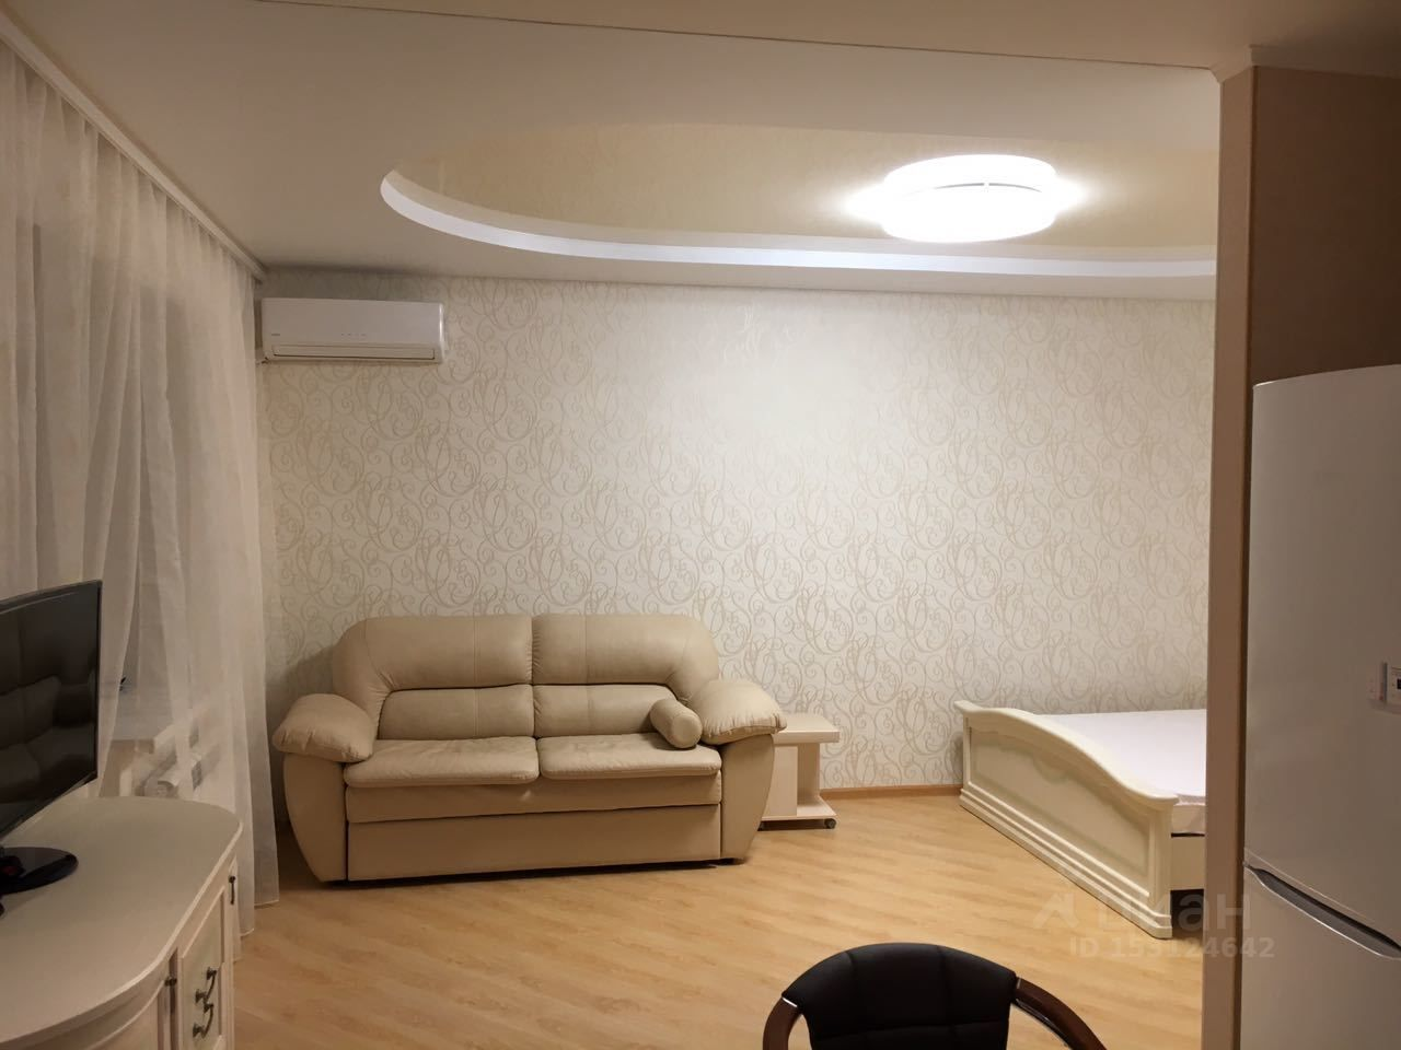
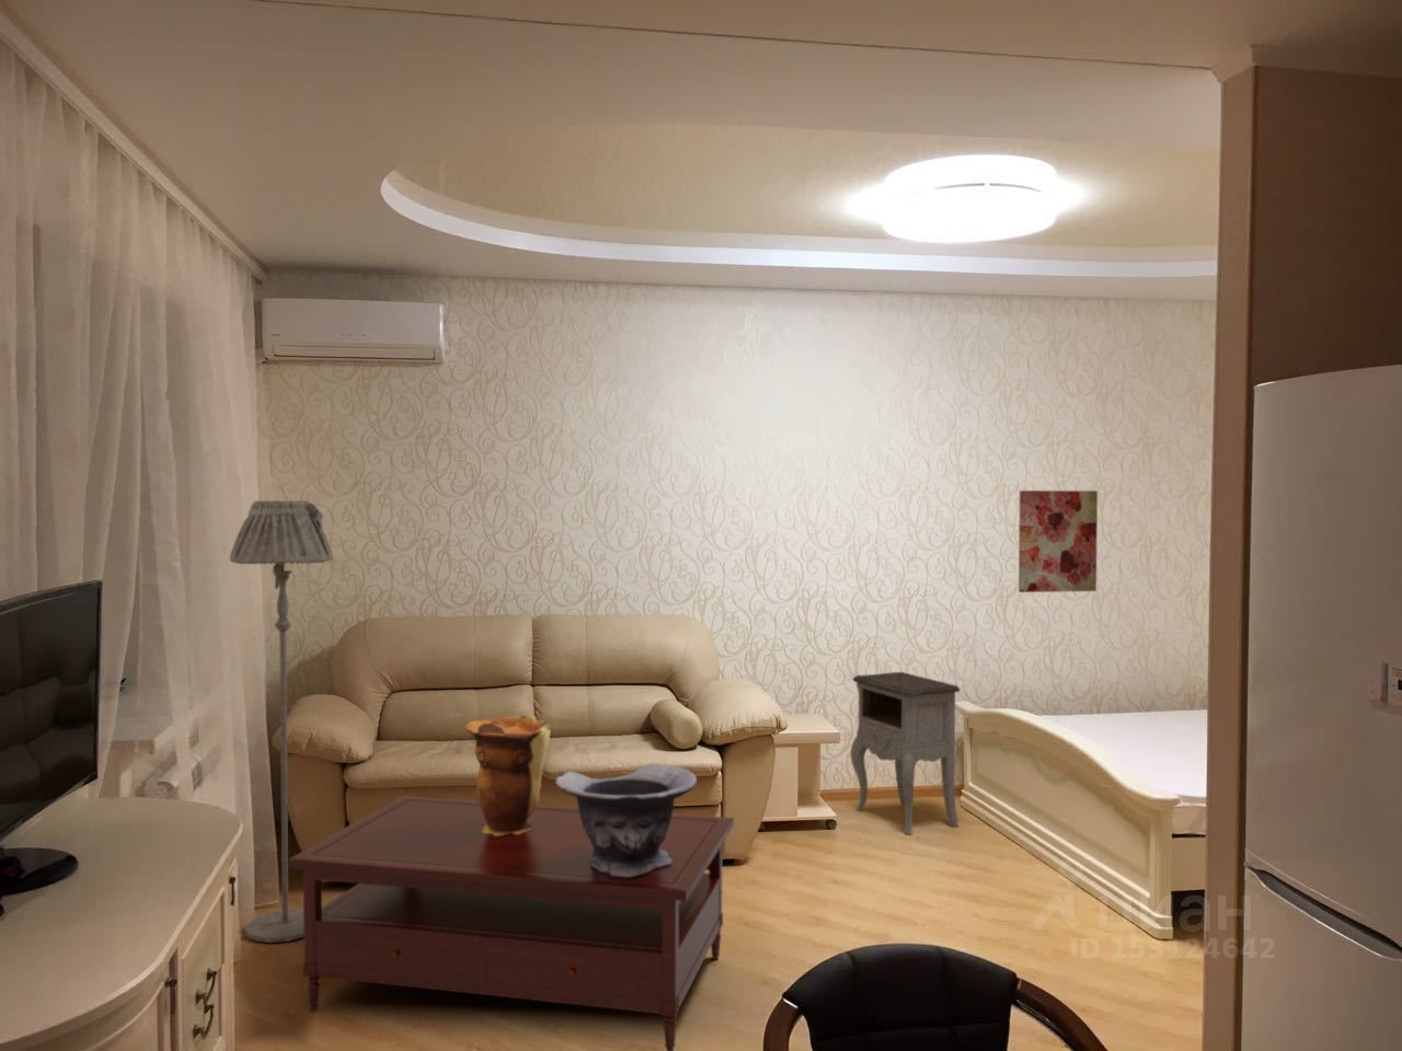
+ nightstand (903, 750)
+ floor lamp (283, 715)
+ decorative bowl (627, 820)
+ decorative vase (507, 774)
+ wall art (1058, 541)
+ coffee table (524, 910)
